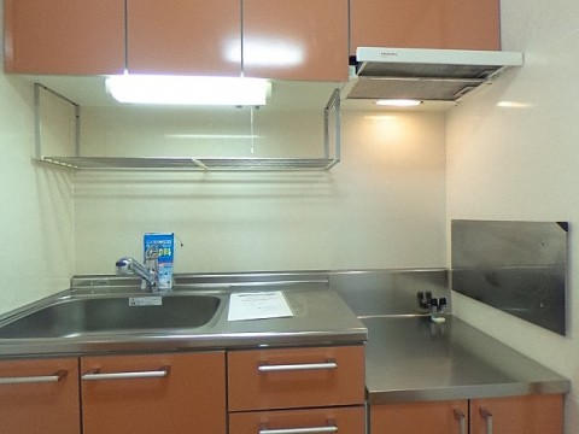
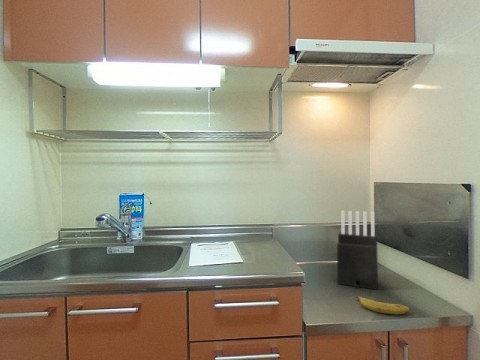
+ knife block (357, 248)
+ fruit (379, 304)
